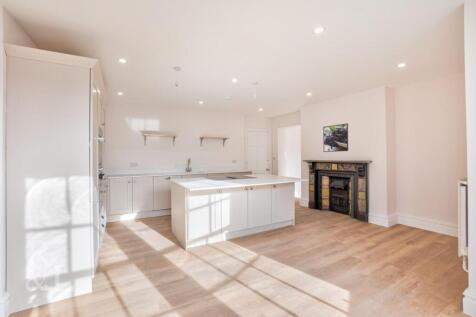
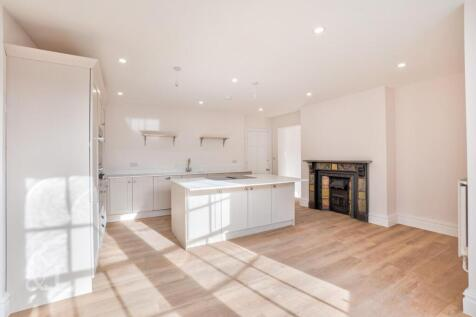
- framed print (335, 138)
